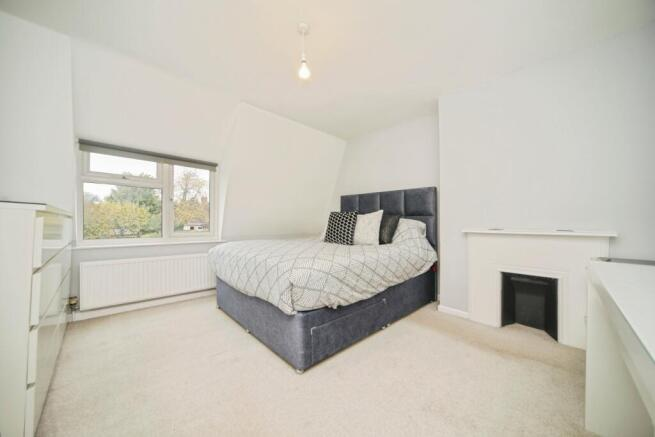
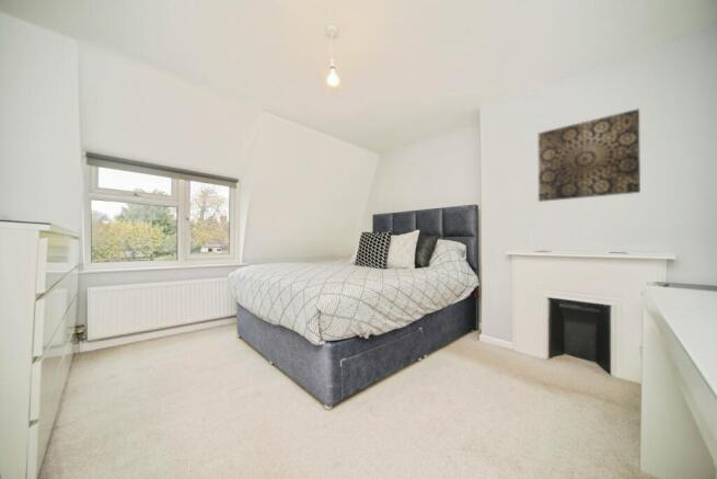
+ wall art (583, 159)
